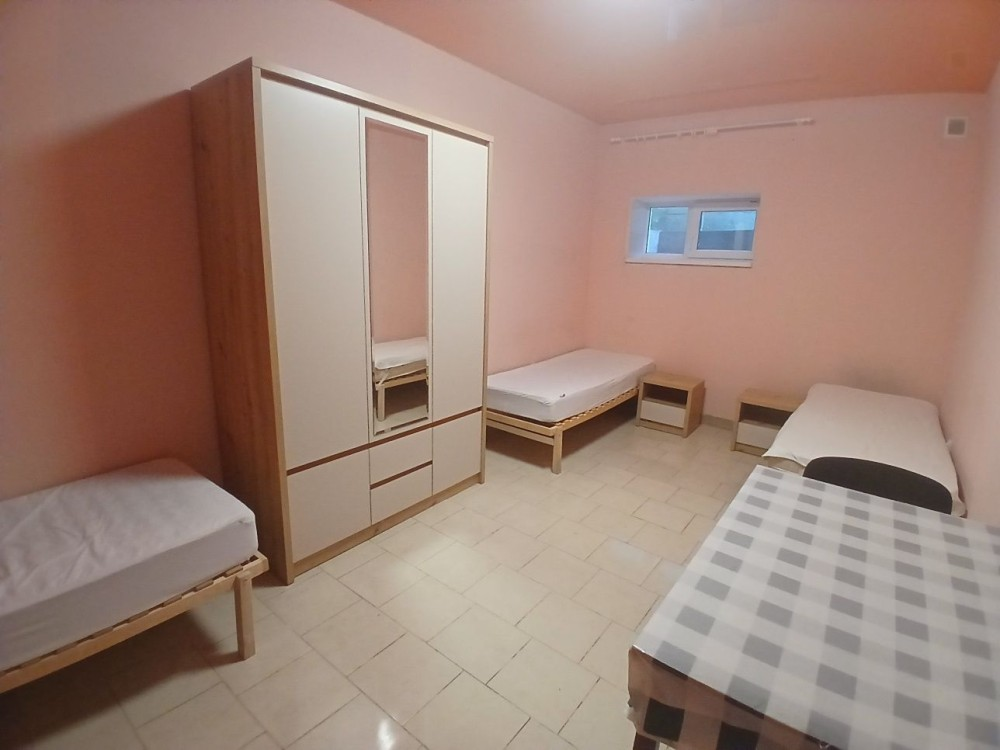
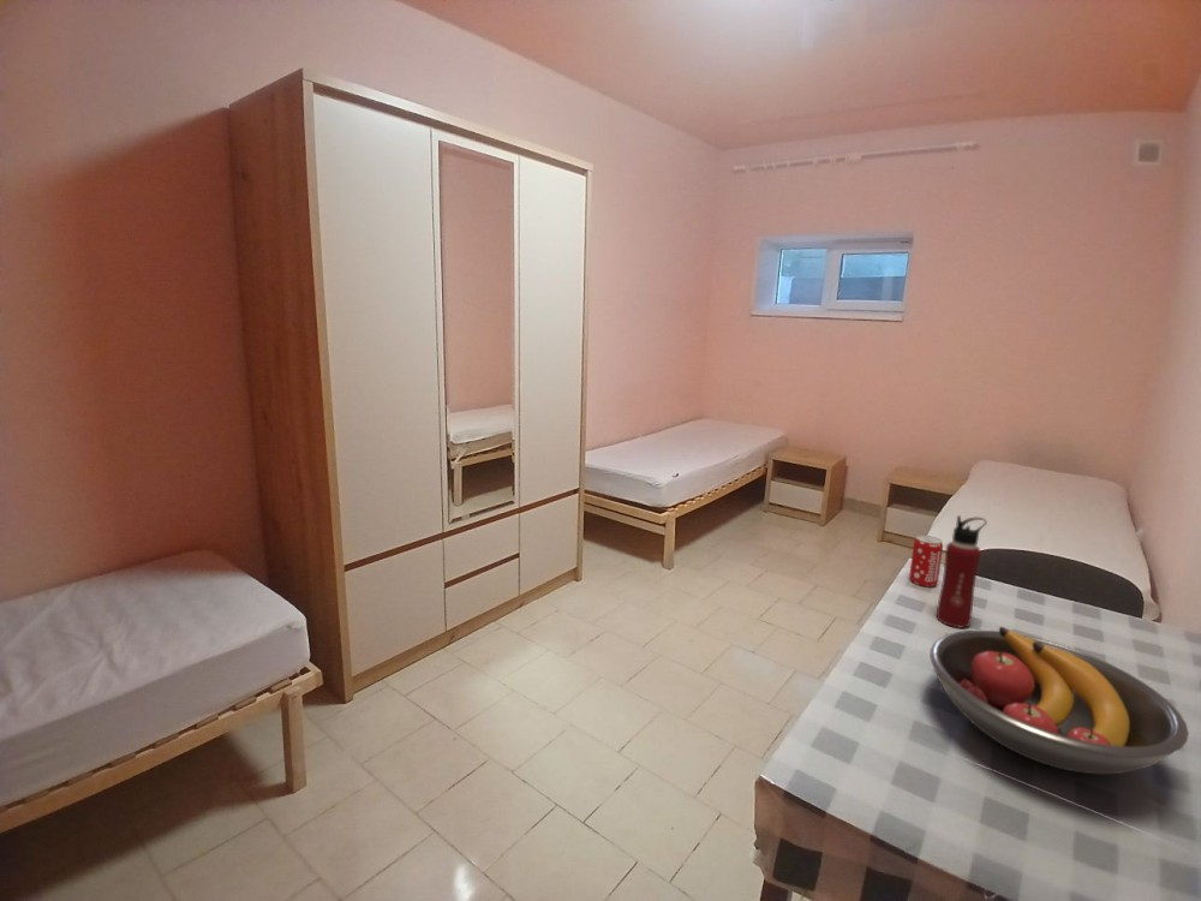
+ water bottle (960, 569)
+ beverage can (926, 560)
+ fruit bowl (1042, 699)
